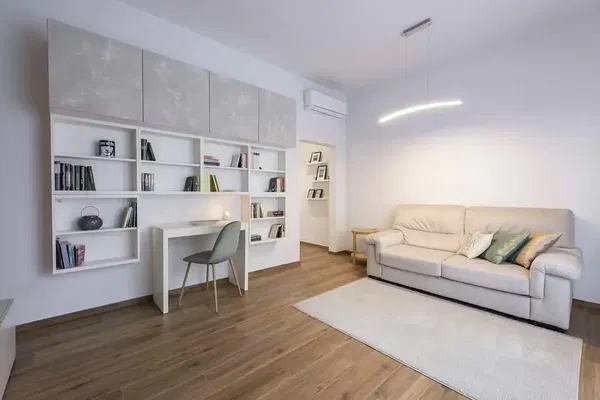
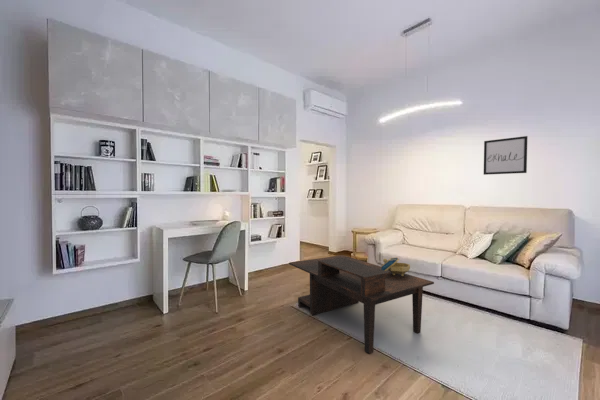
+ decorative container (394, 266)
+ coffee table (352, 287)
+ wall art (504, 156)
